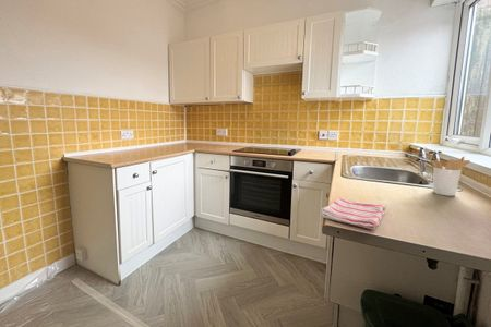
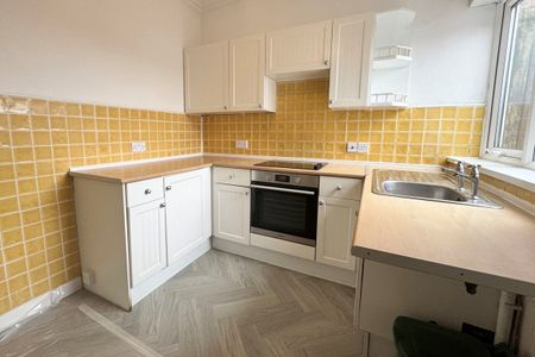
- dish towel (354, 209)
- utensil holder (450, 175)
